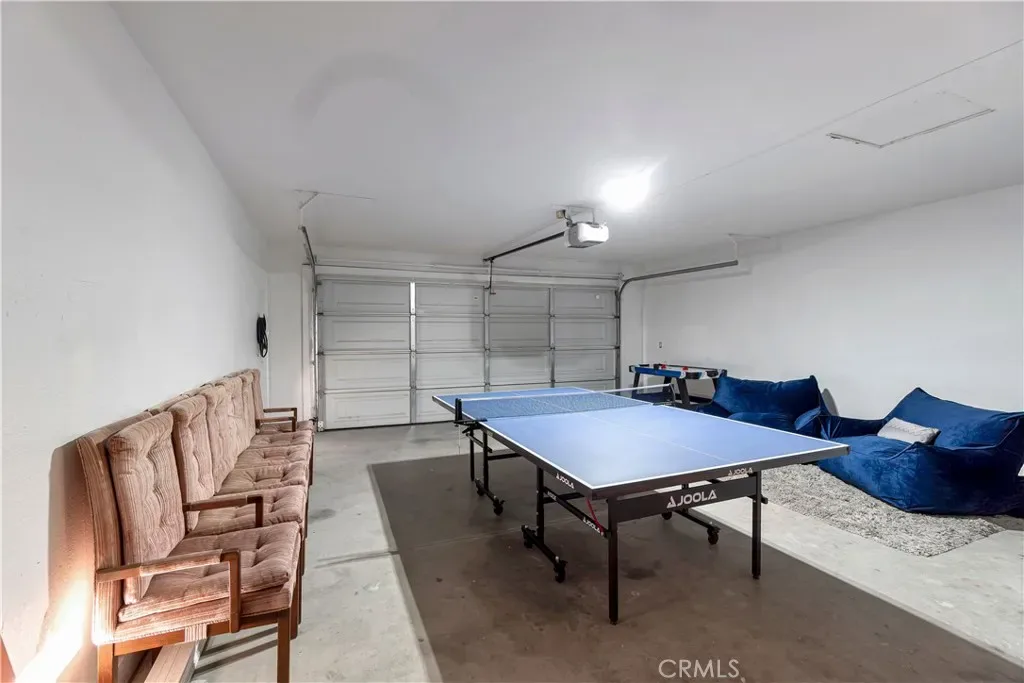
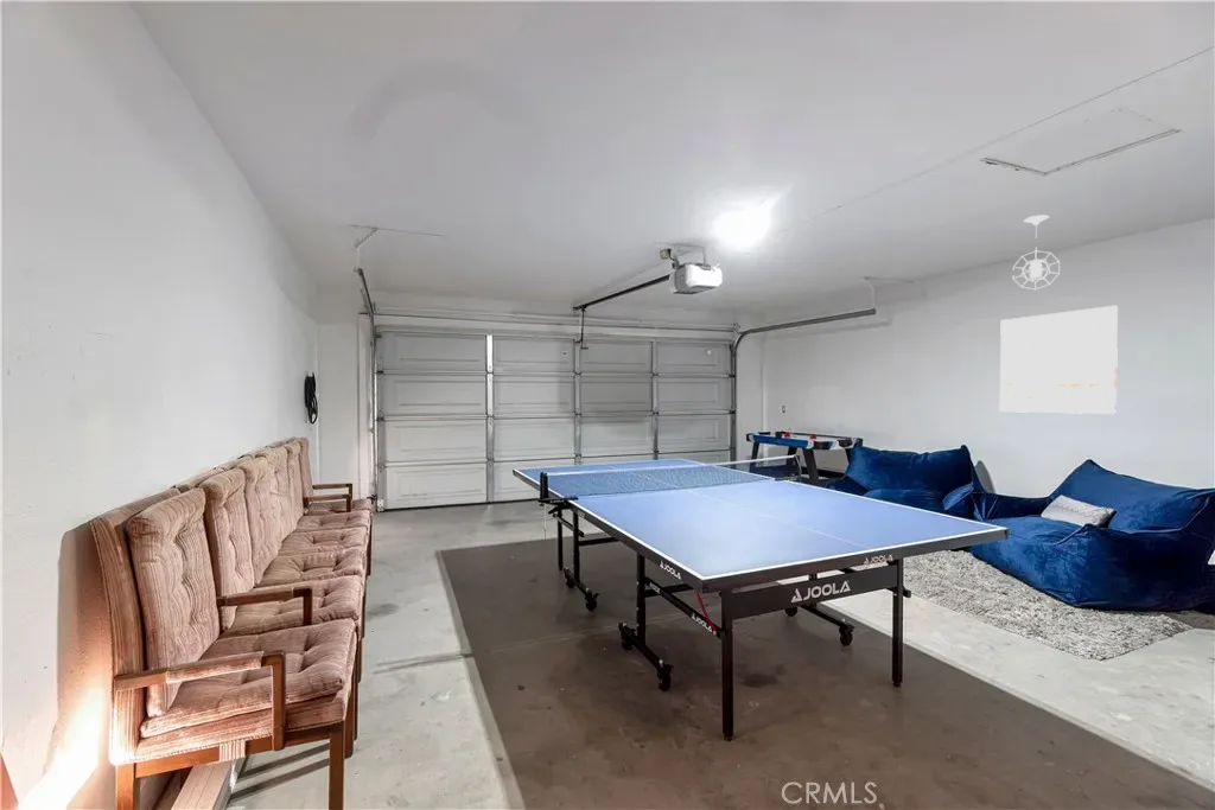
+ pendant light (1036, 254)
+ wall art (1054, 363)
